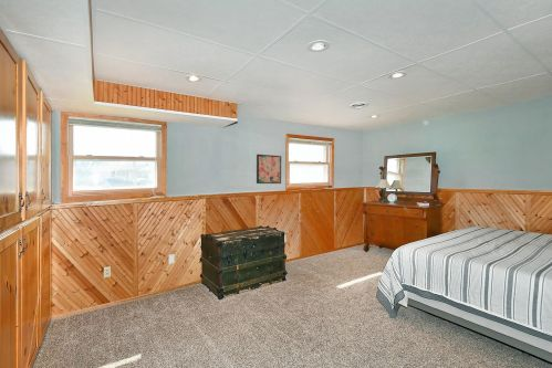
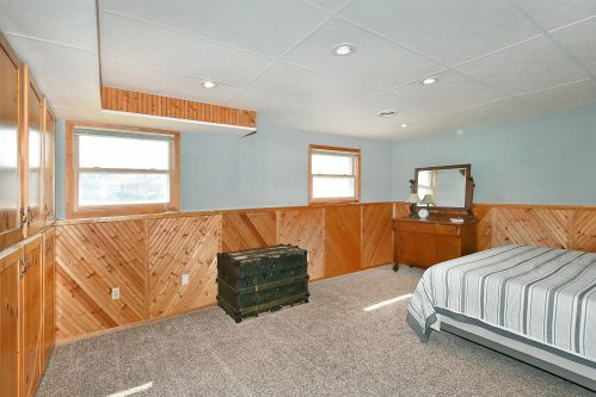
- wall art (269, 169)
